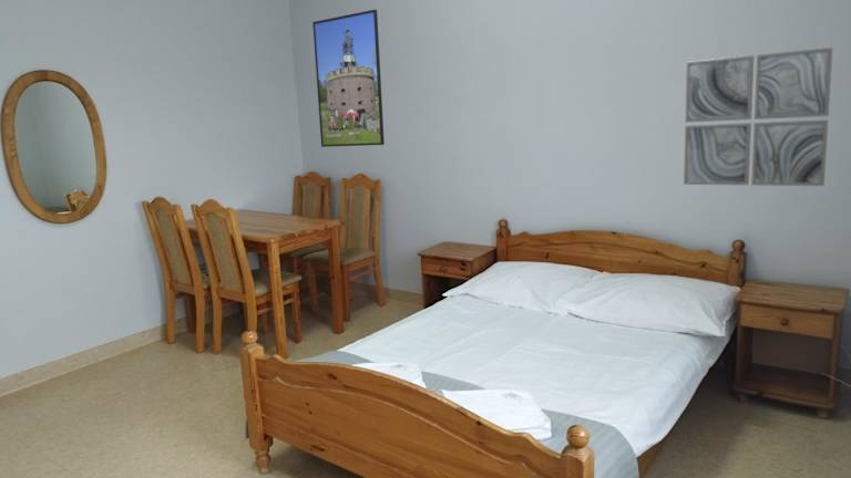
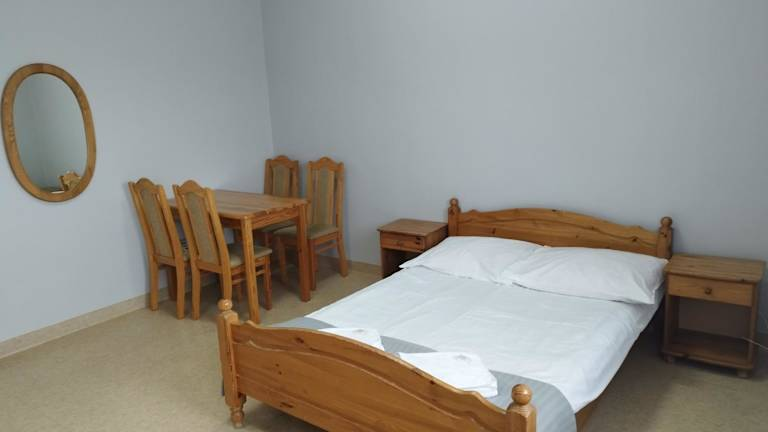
- wall art (750, 123)
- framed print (347, 82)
